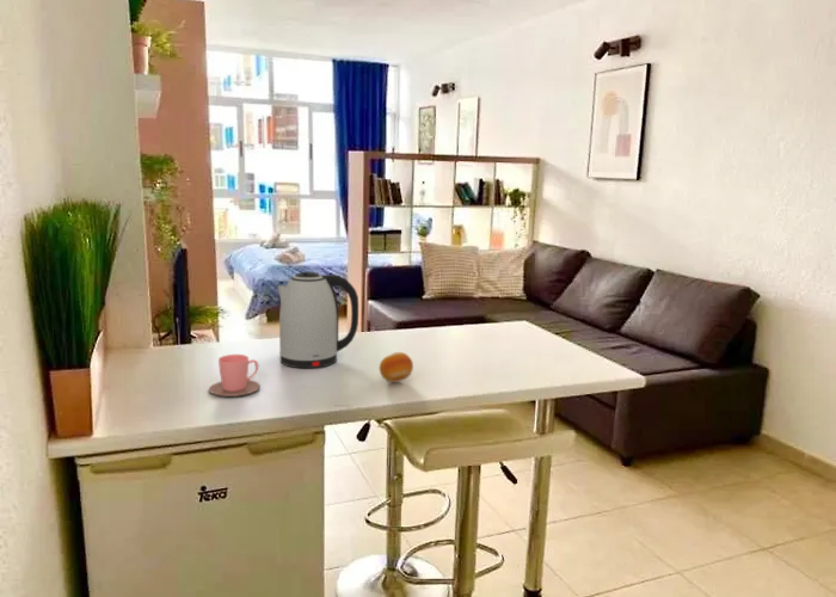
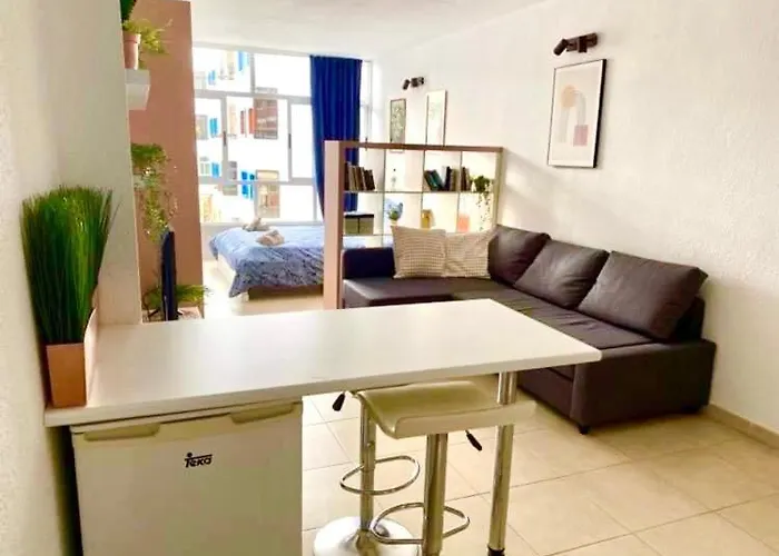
- kettle (319, 315)
- fruit (395, 367)
- cup (234, 373)
